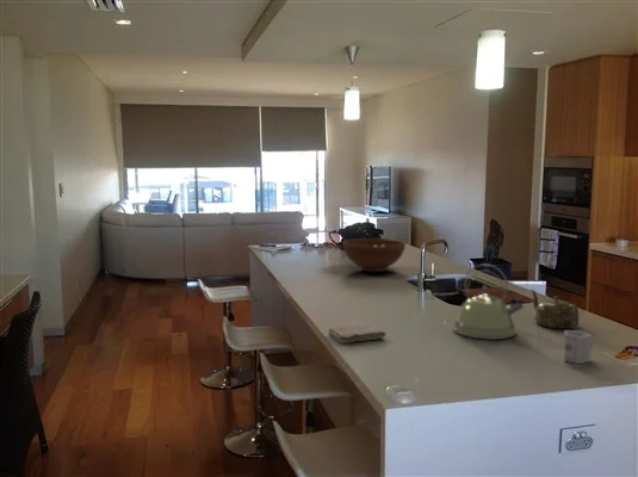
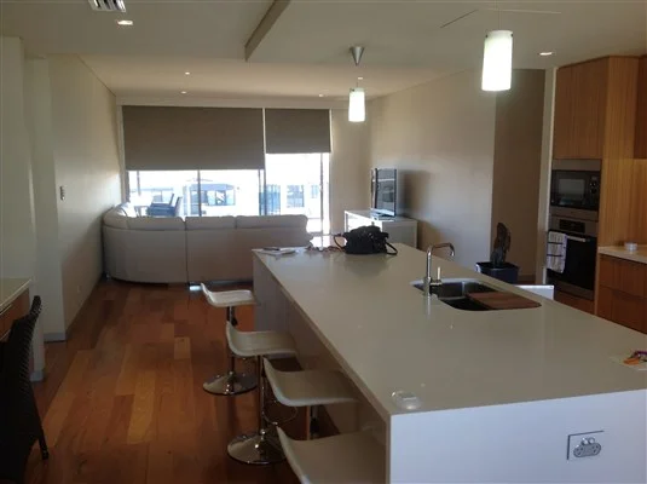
- washcloth (355, 332)
- teapot (553, 309)
- cup (578, 346)
- fruit bowl (373, 256)
- kettle (489, 297)
